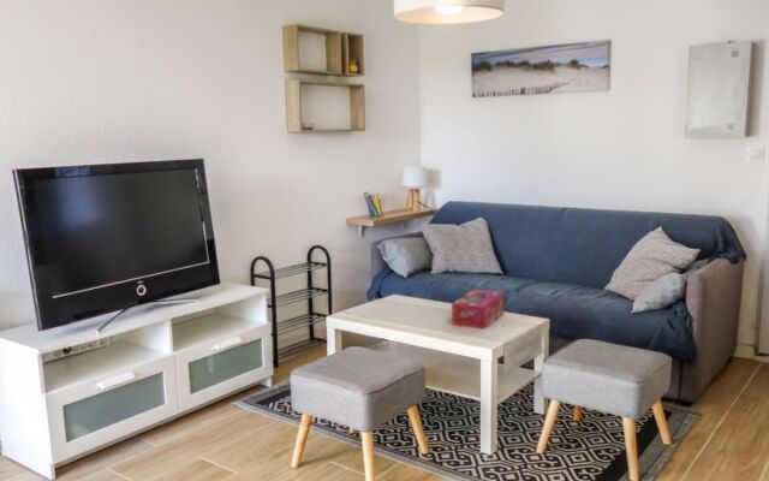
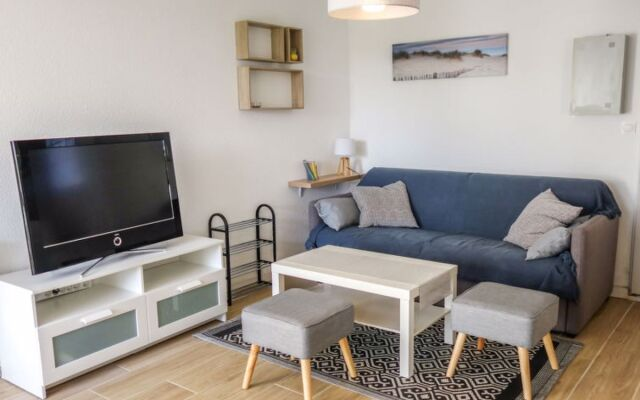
- tissue box (478, 308)
